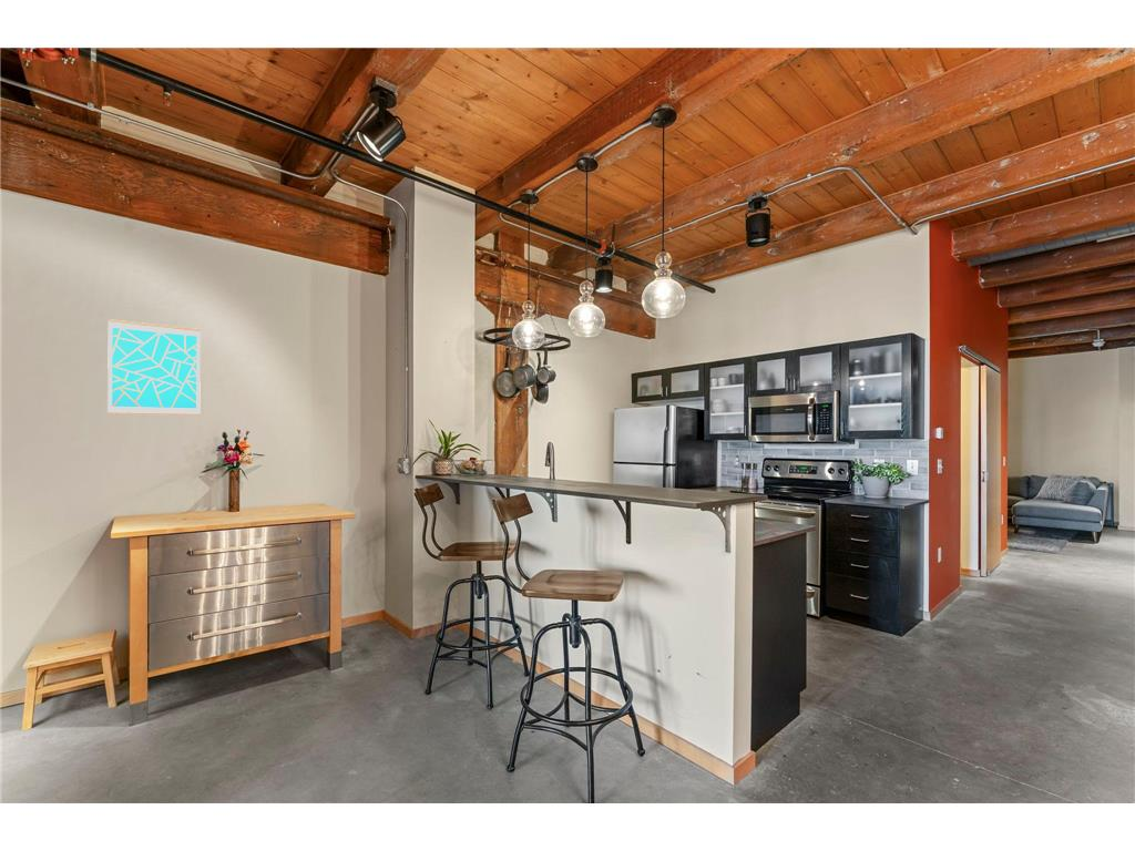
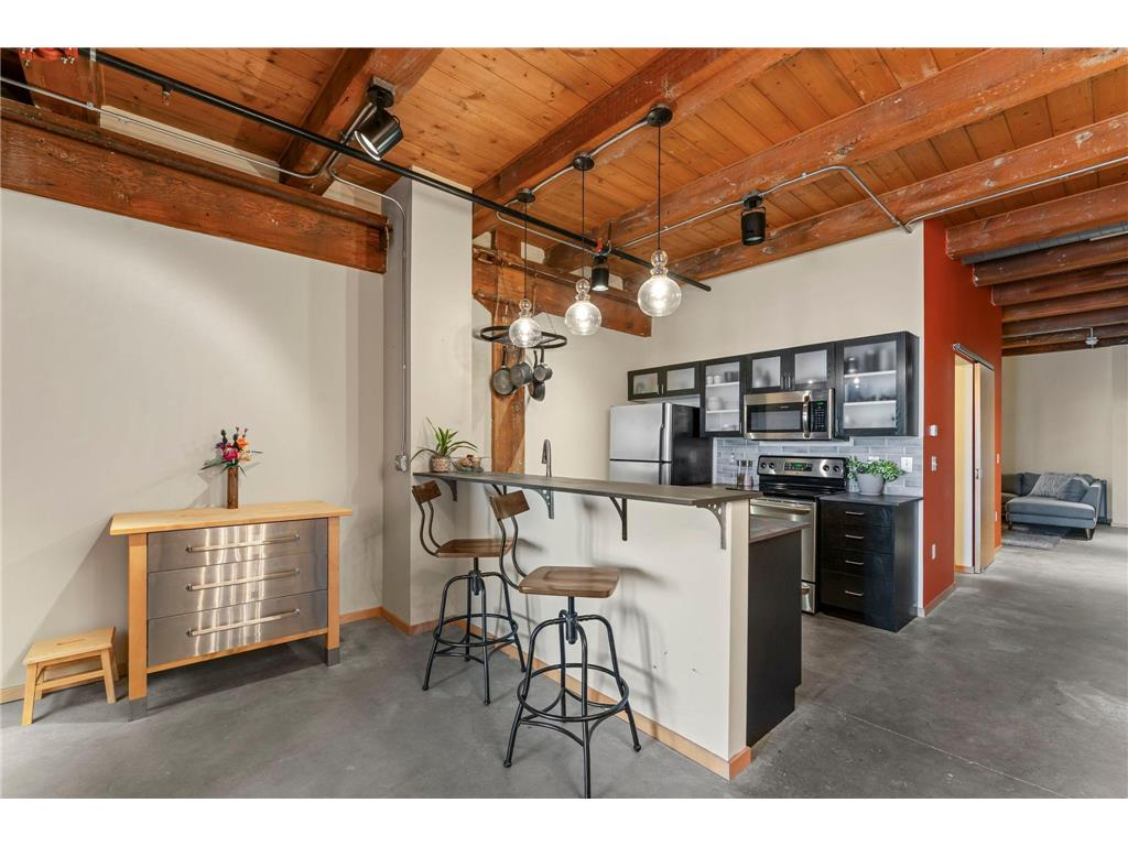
- wall art (156, 369)
